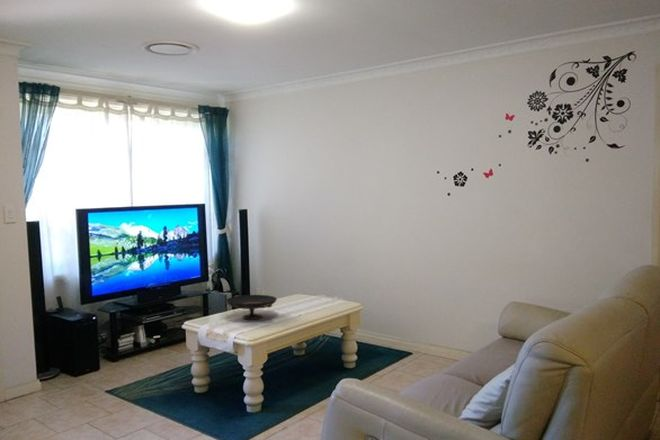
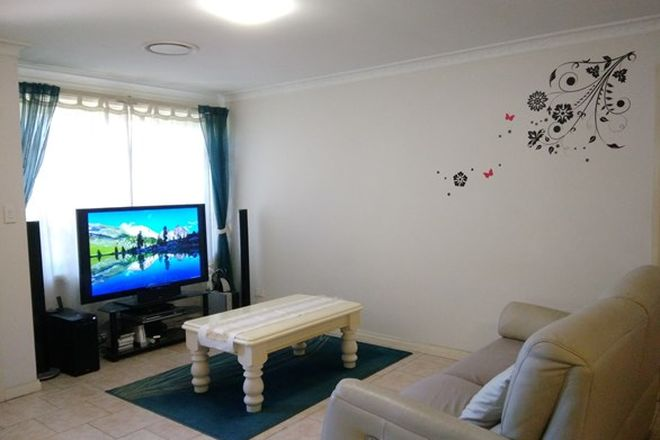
- decorative bowl (252, 307)
